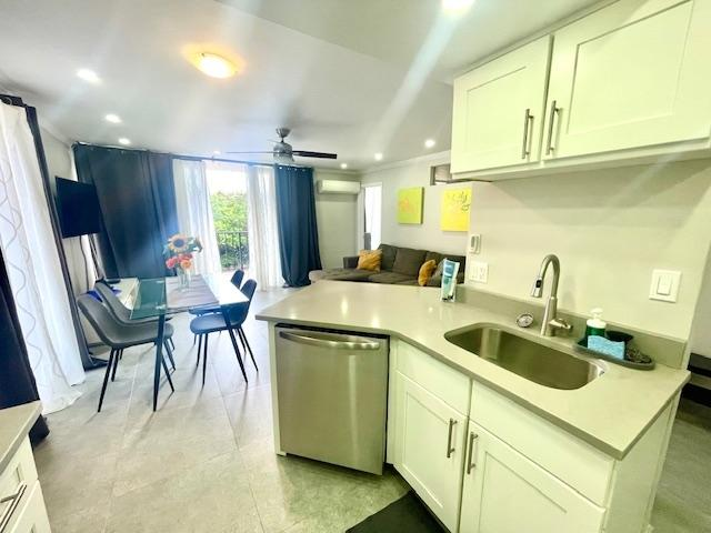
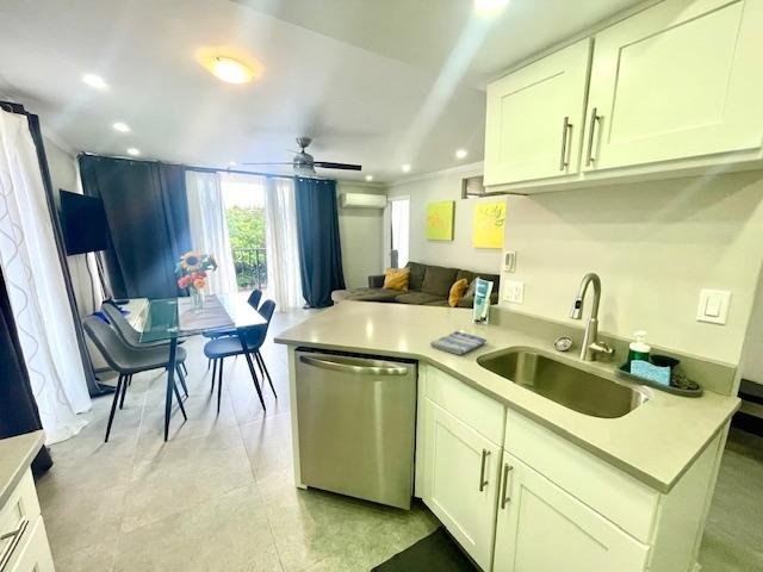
+ dish towel (458, 341)
